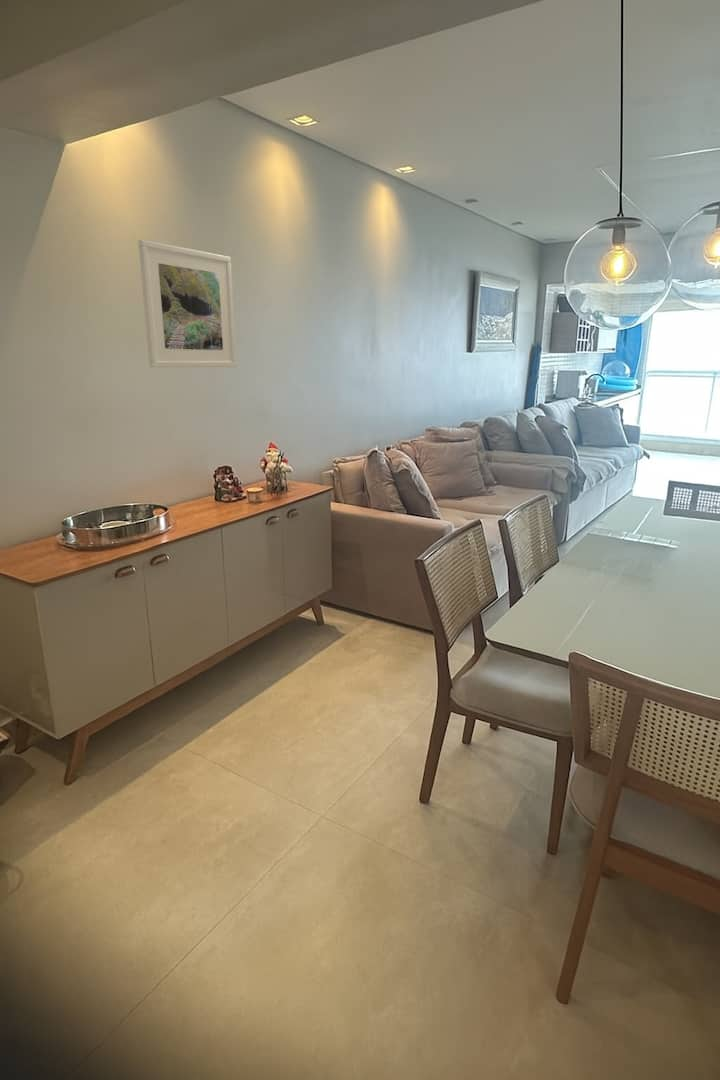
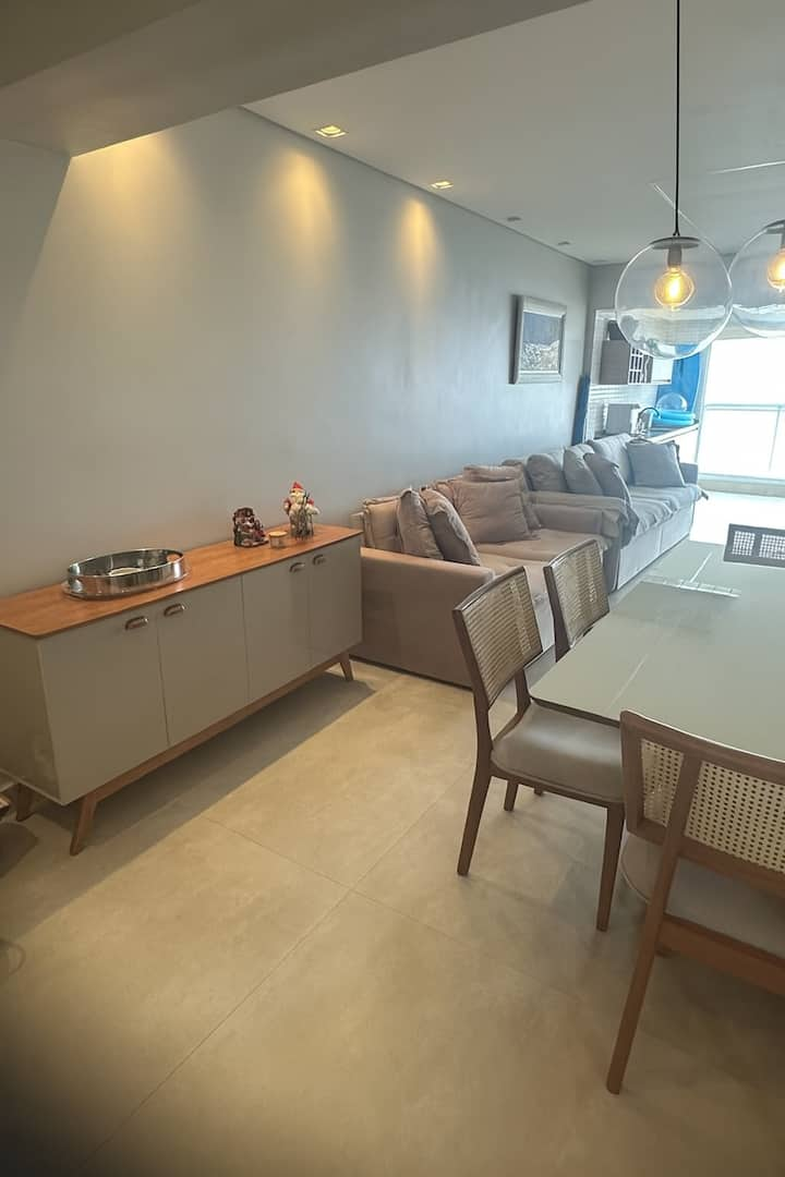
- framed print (191, 309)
